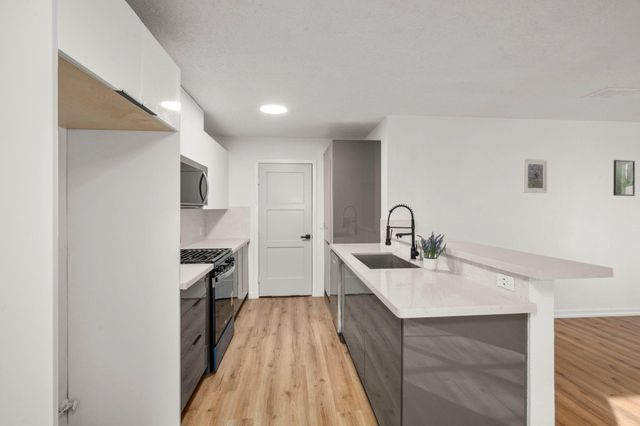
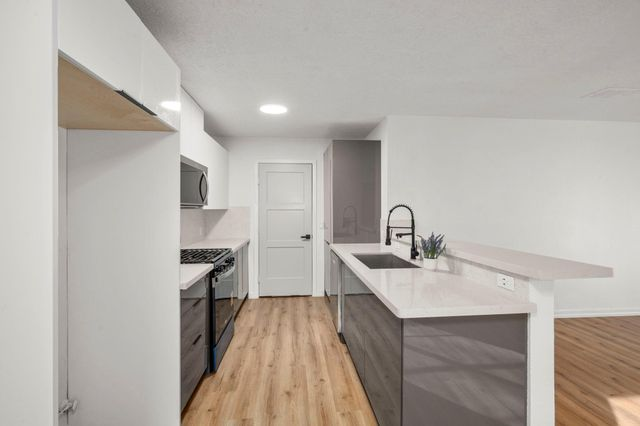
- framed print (624, 178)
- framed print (535, 176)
